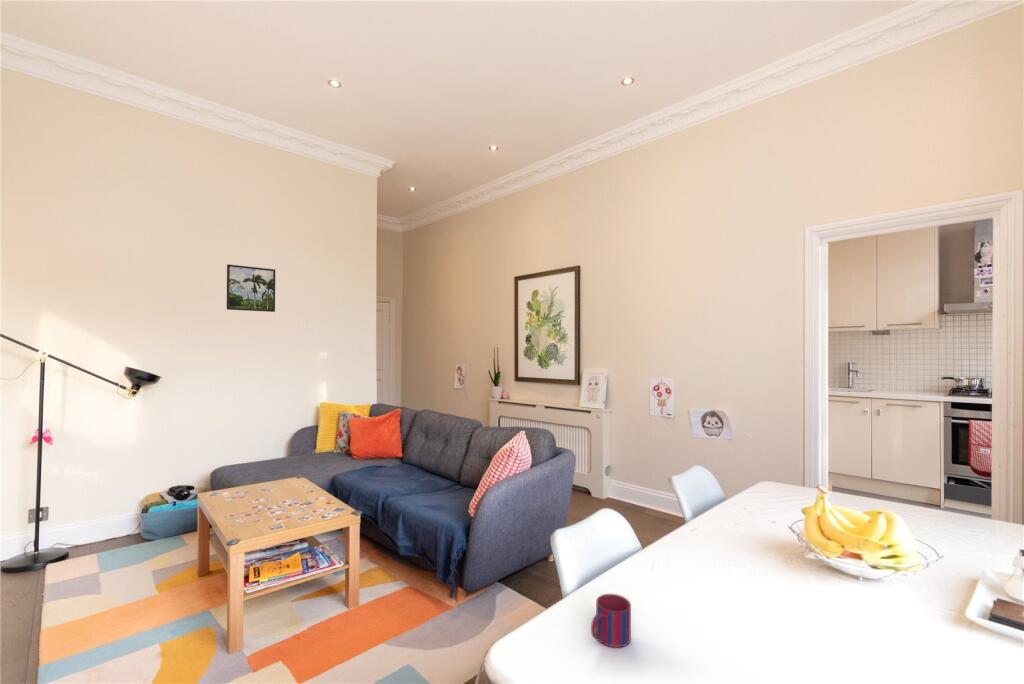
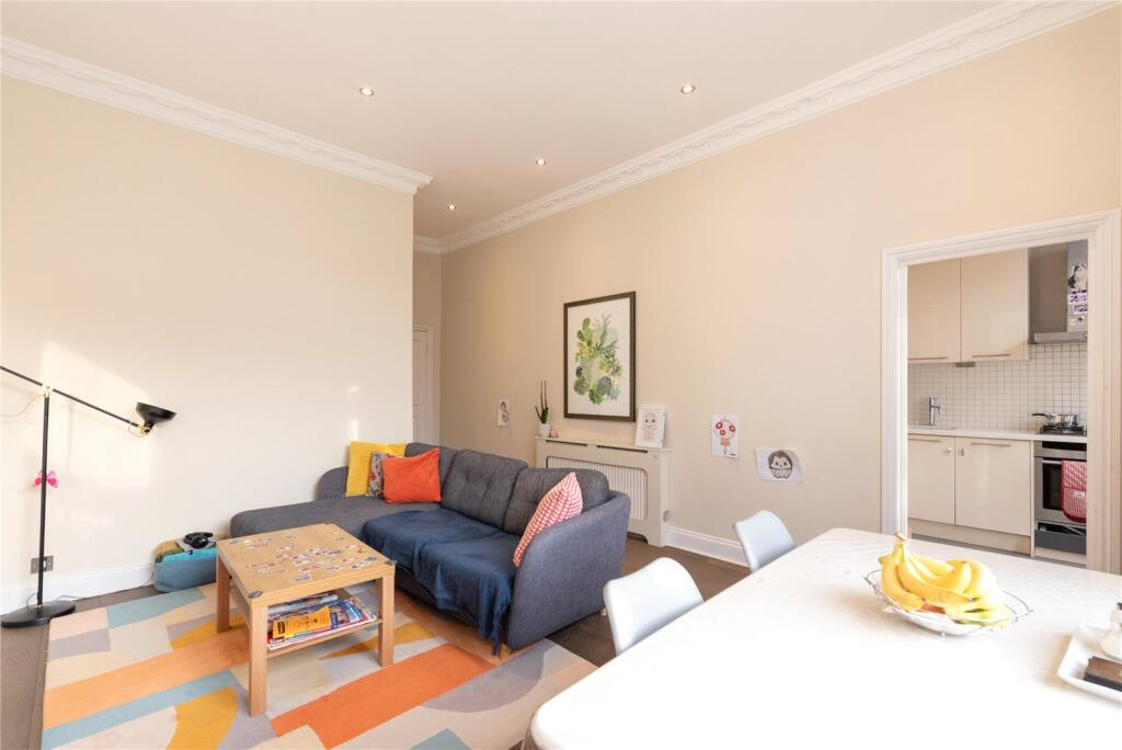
- mug (607, 622)
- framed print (251, 288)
